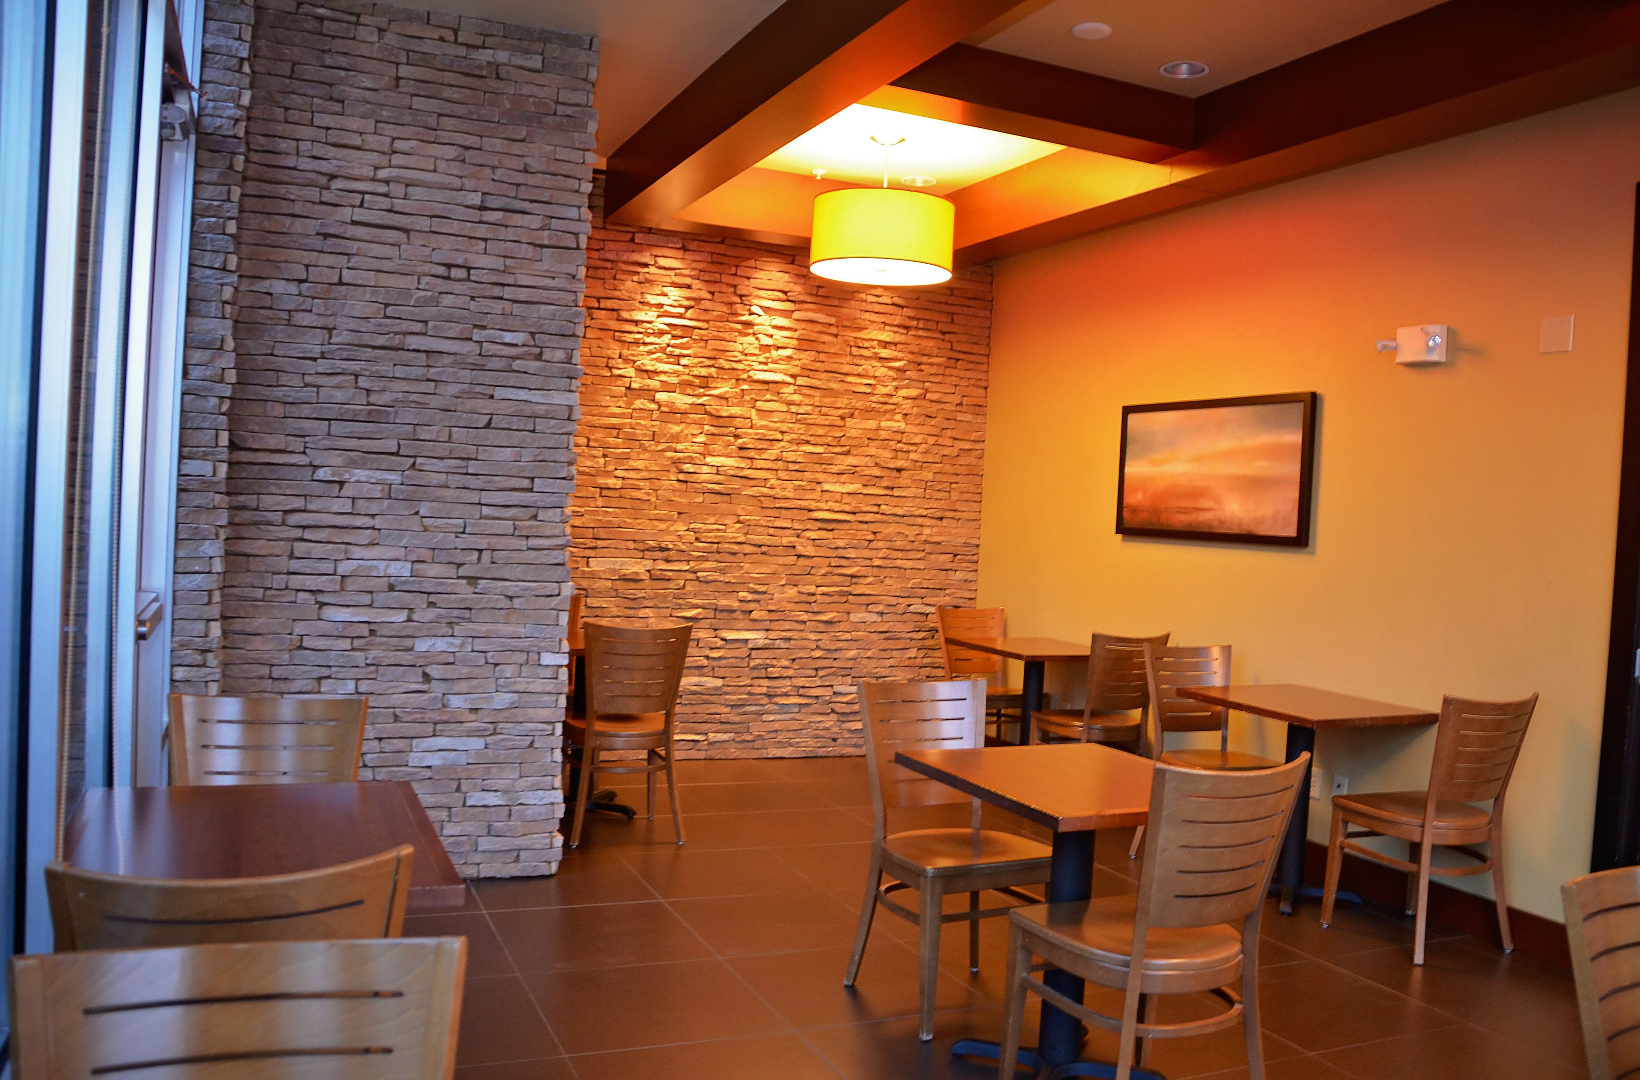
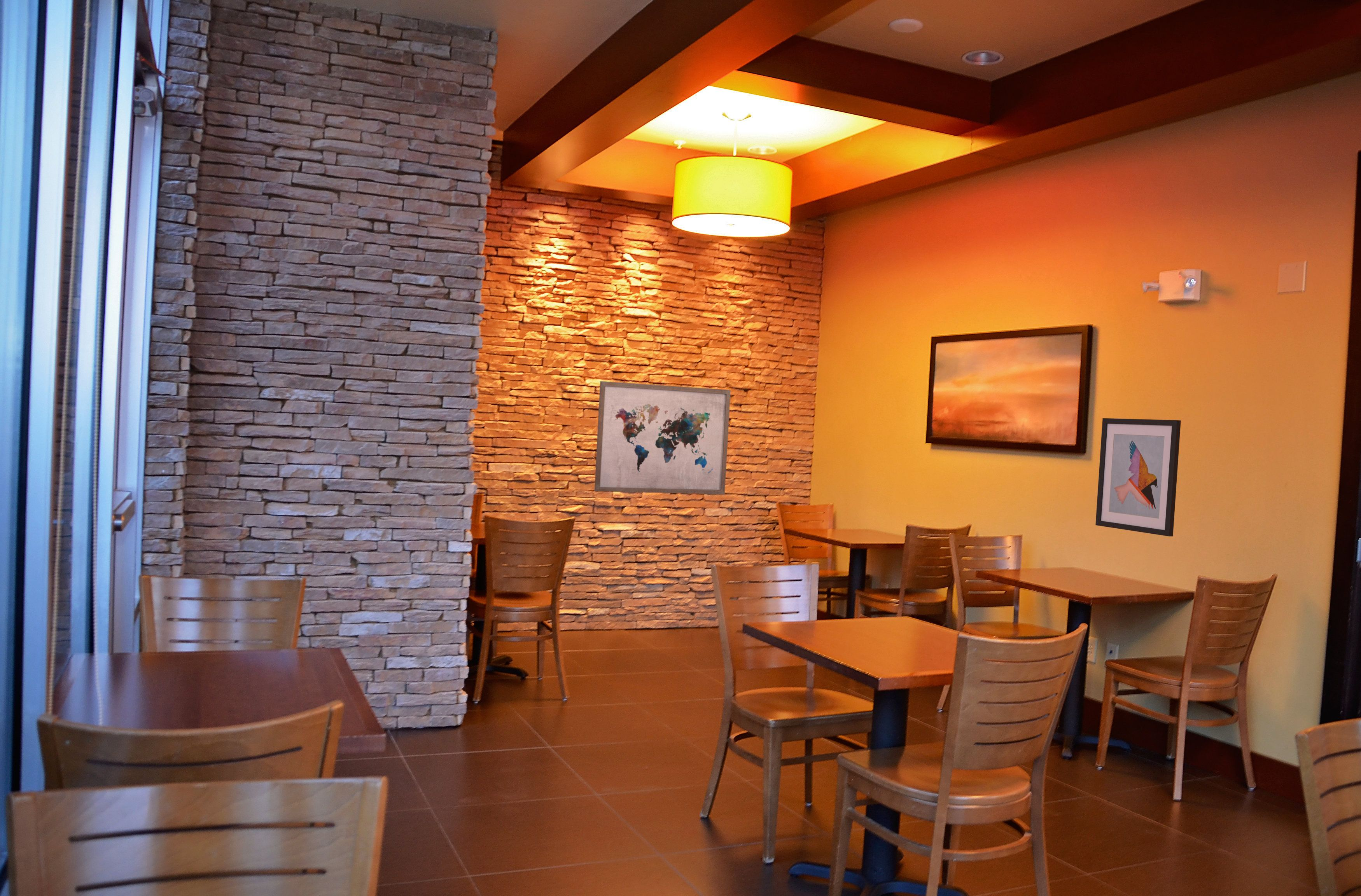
+ wall art (664, 439)
+ wall art (1136, 475)
